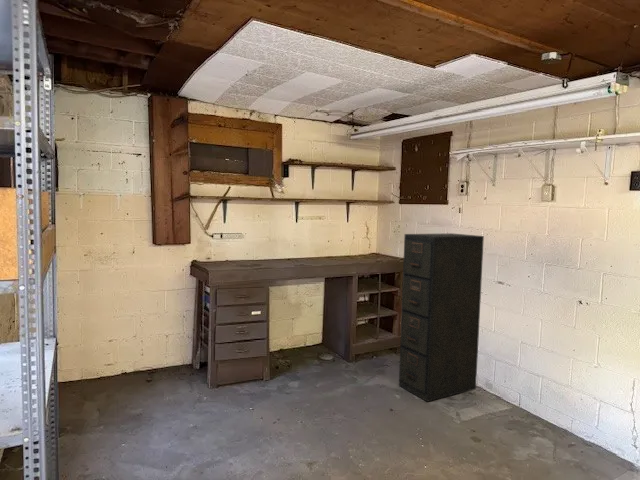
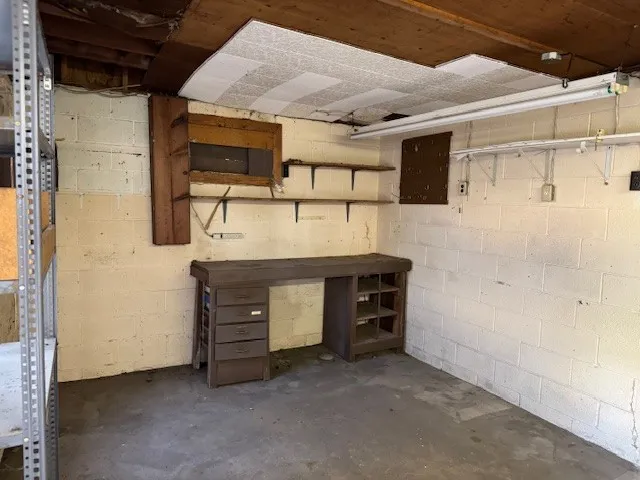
- filing cabinet (438, 312)
